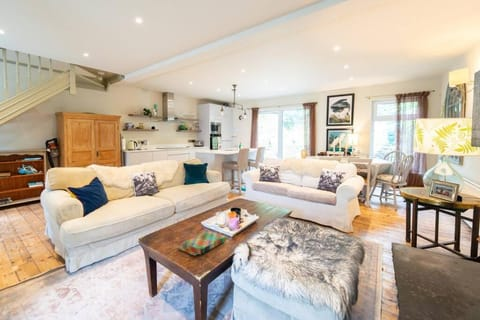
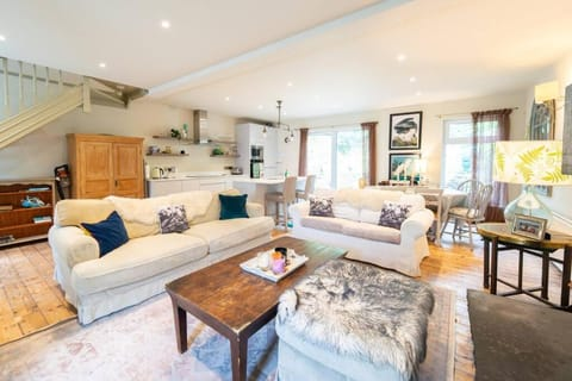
- board game (204, 241)
